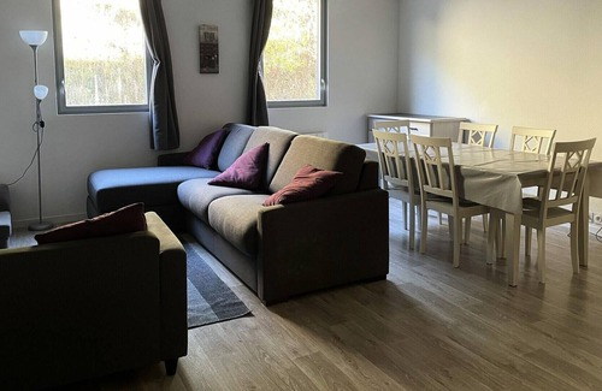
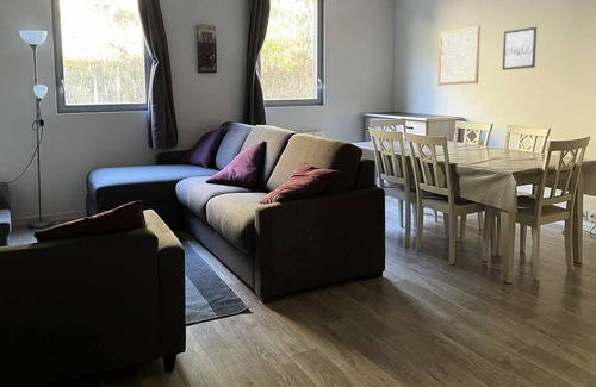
+ wall art (519, 49)
+ wall art (455, 56)
